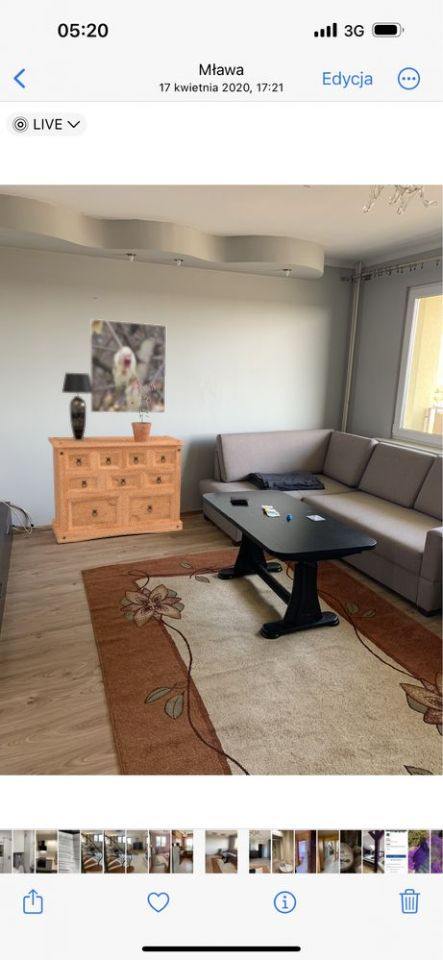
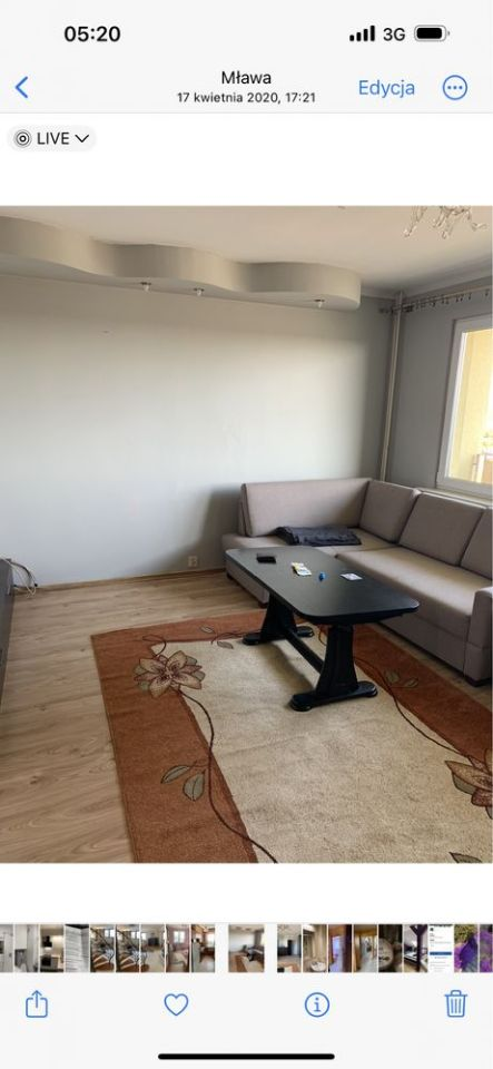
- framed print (129, 368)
- table lamp (77, 406)
- dresser (117, 485)
- potted plant (141, 411)
